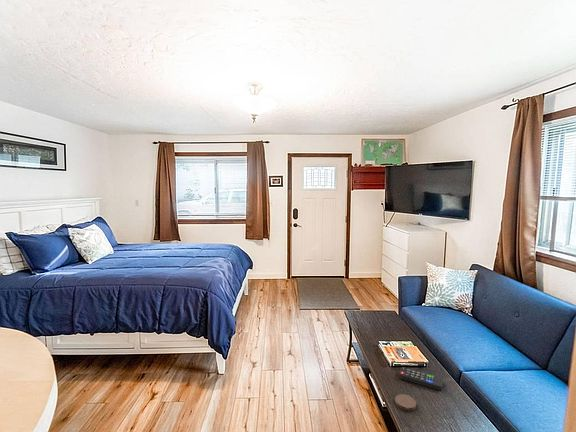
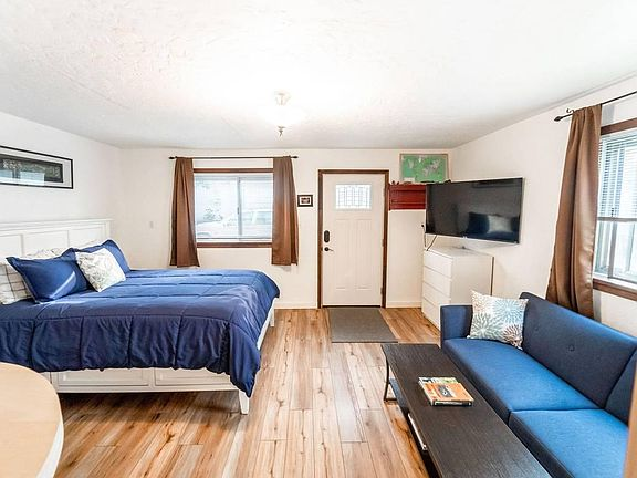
- remote control (420, 377)
- coaster (405, 402)
